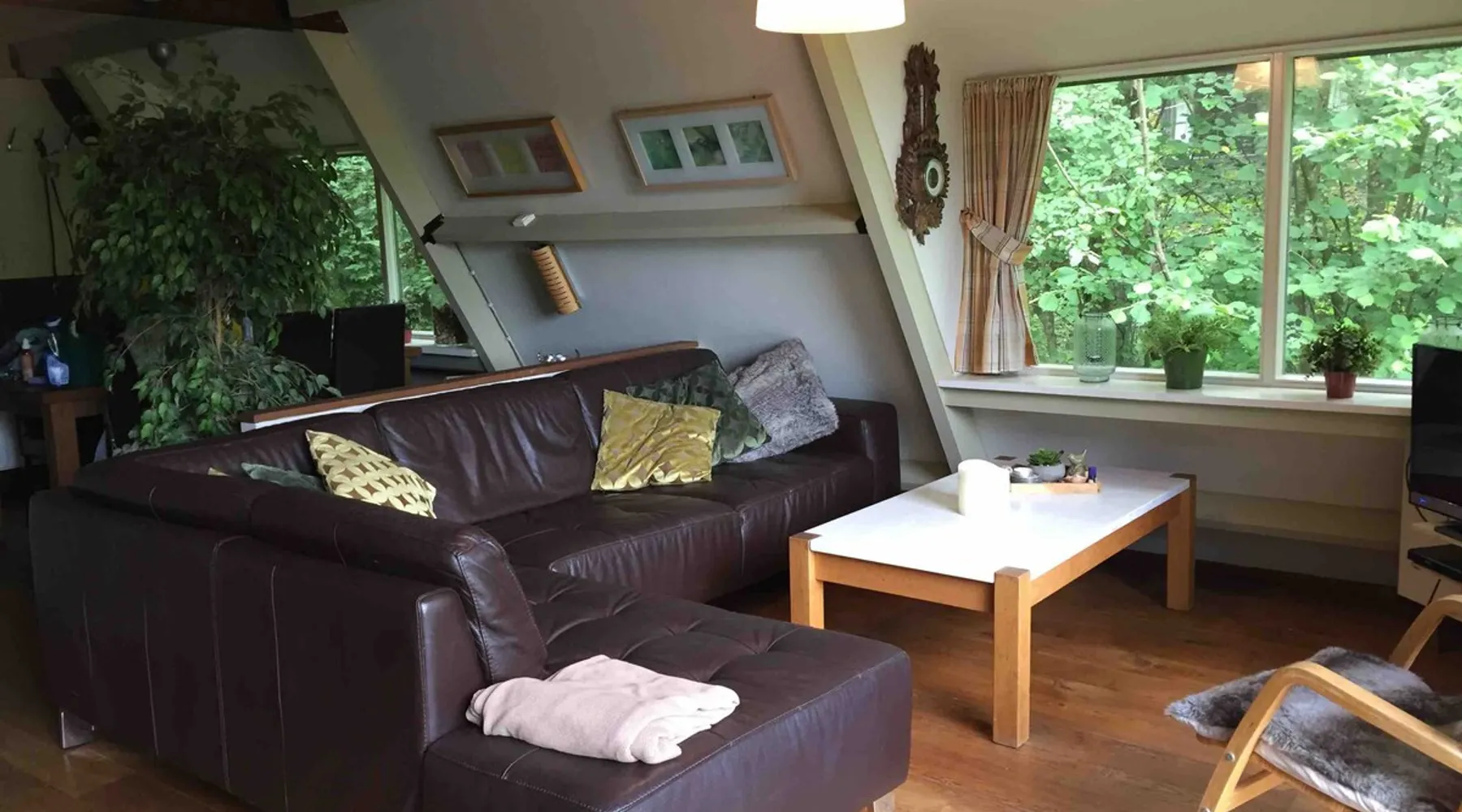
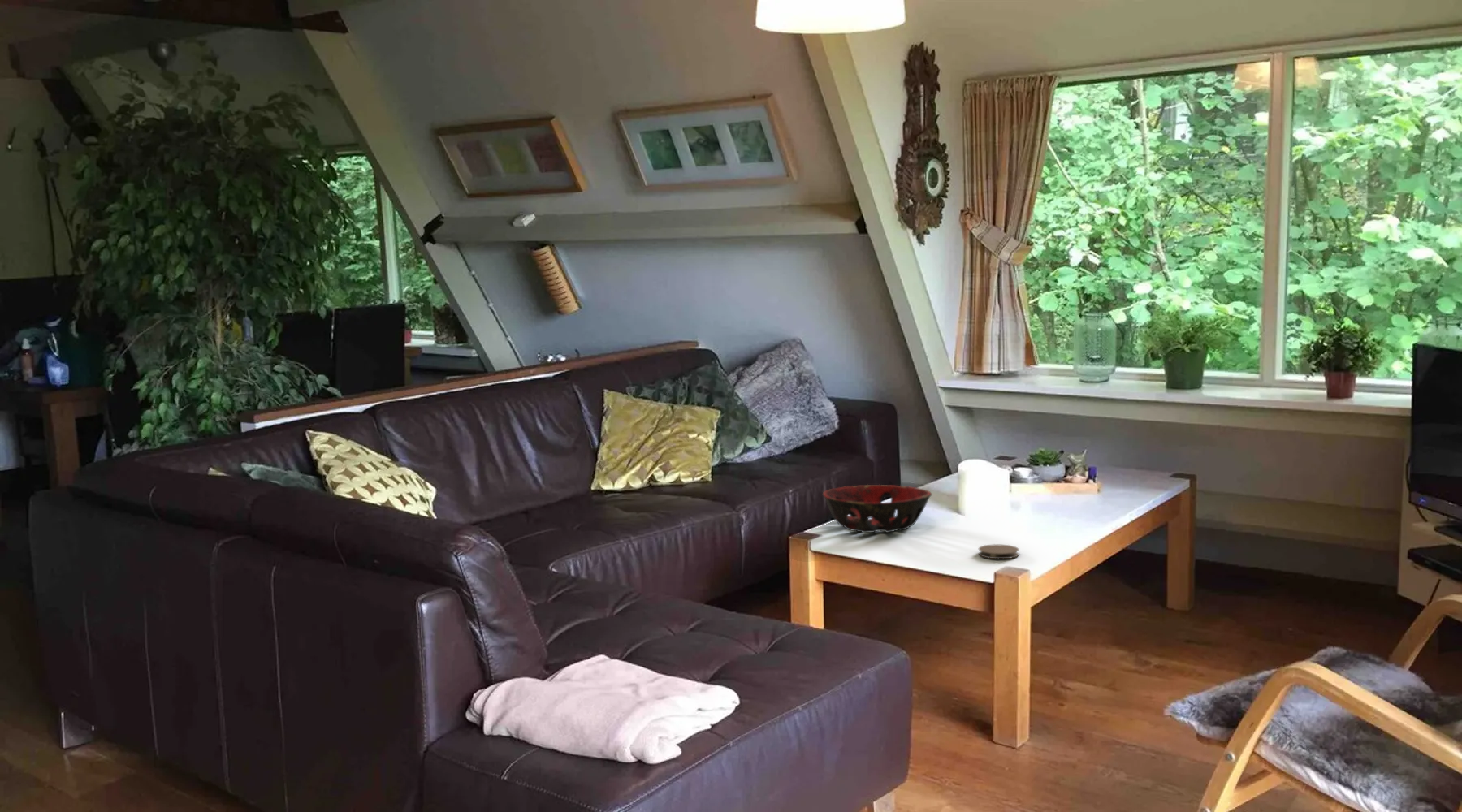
+ decorative bowl (877, 509)
+ coaster (998, 551)
